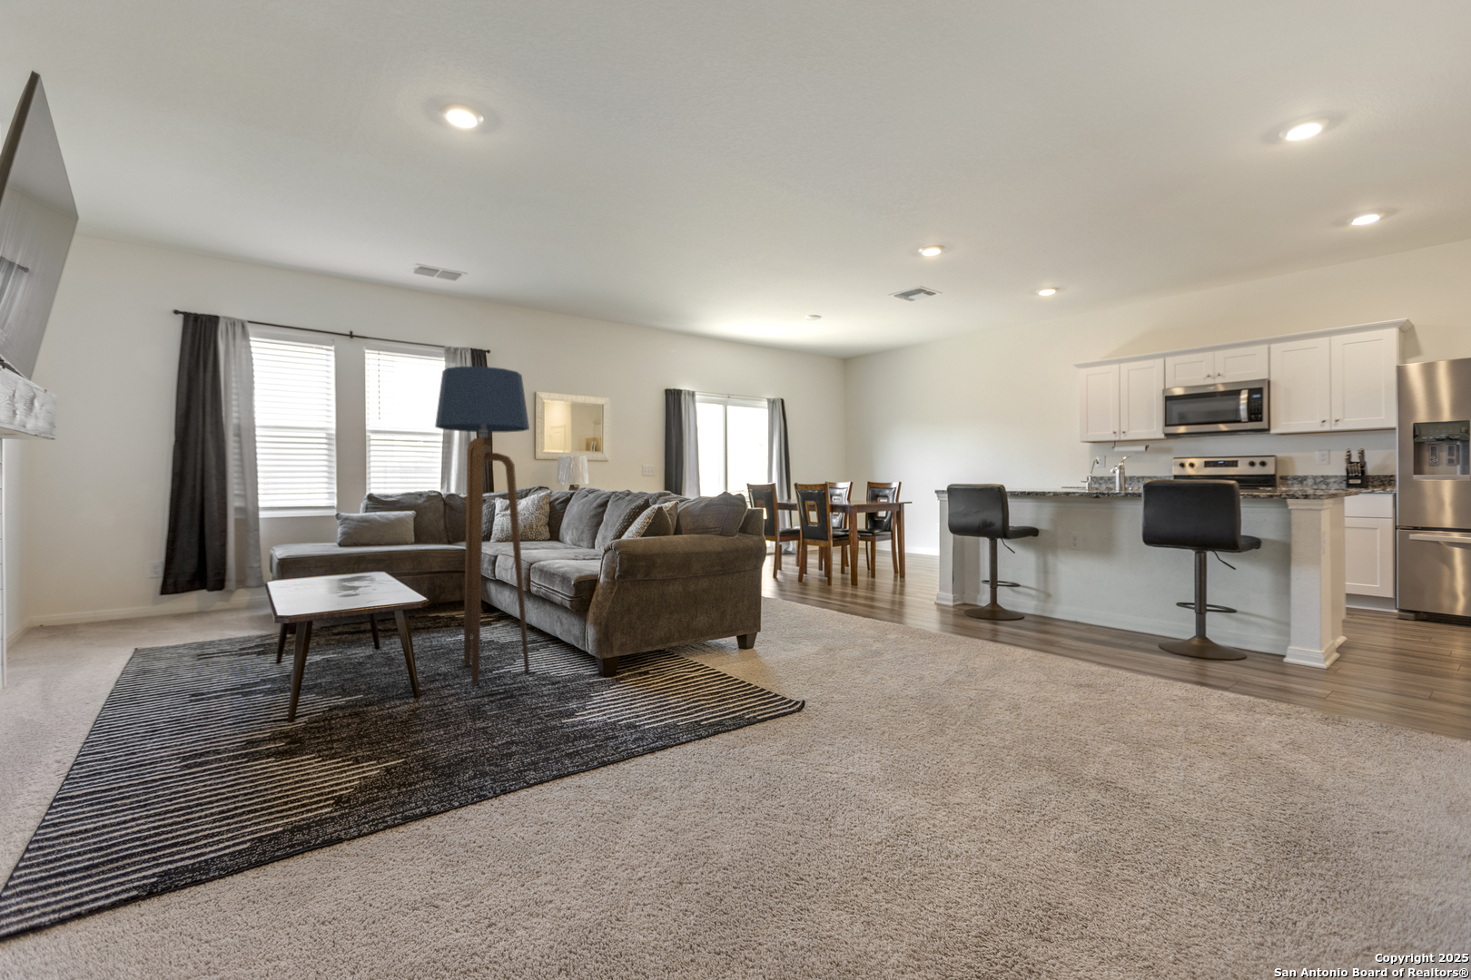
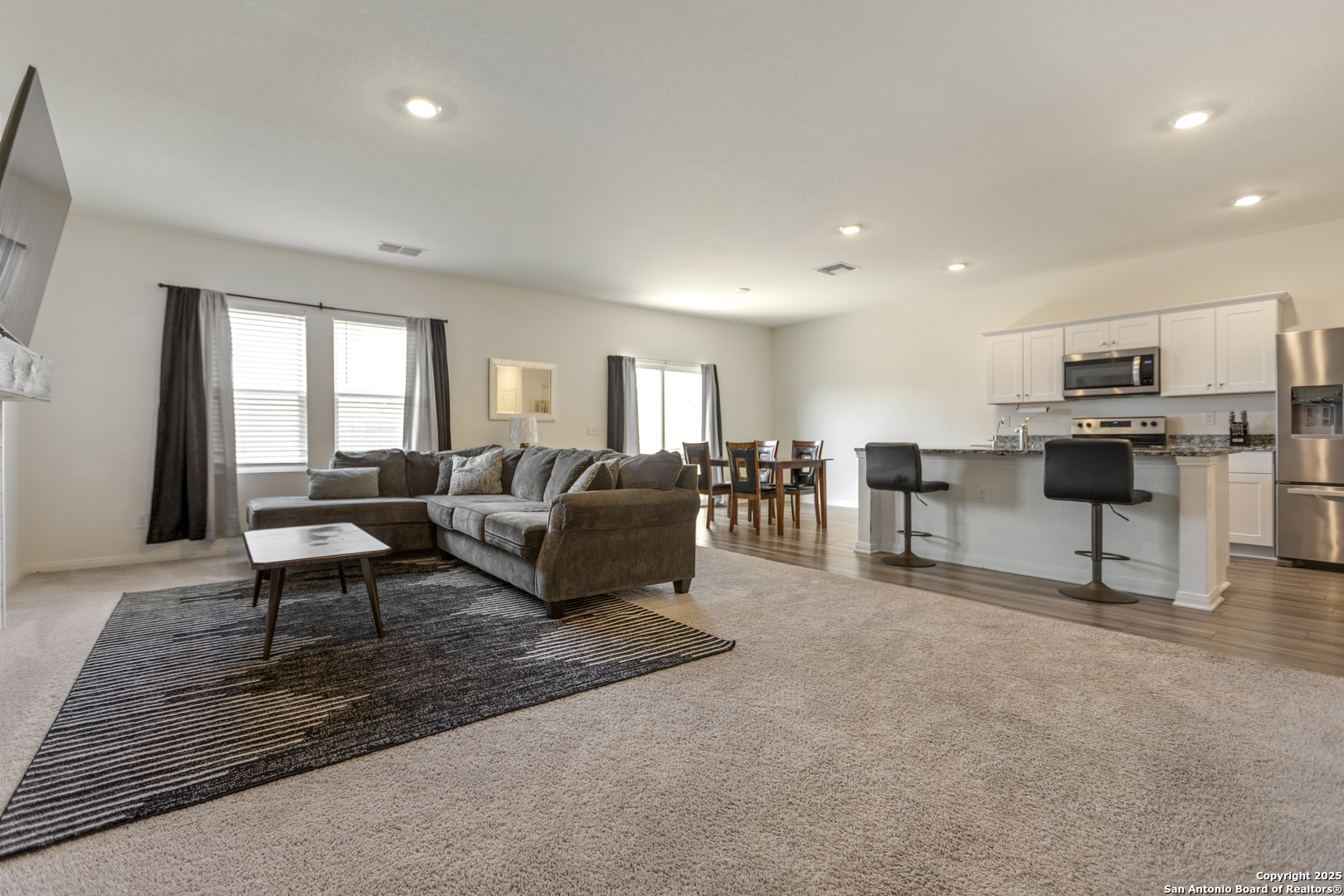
- floor lamp (482, 522)
